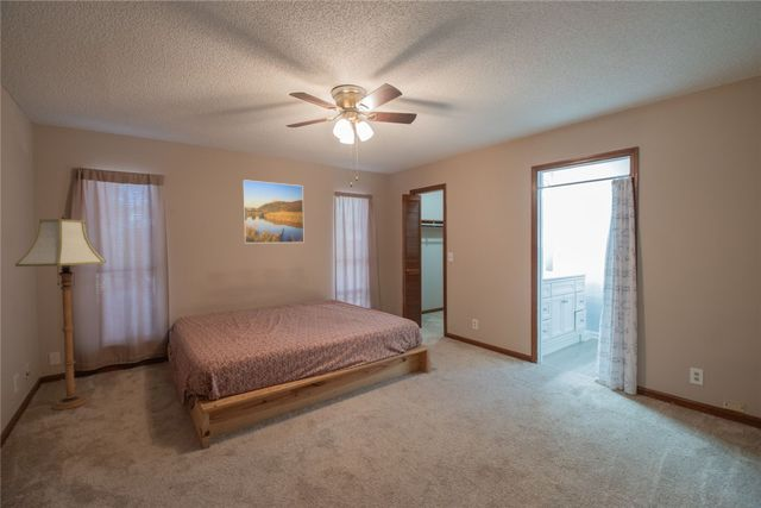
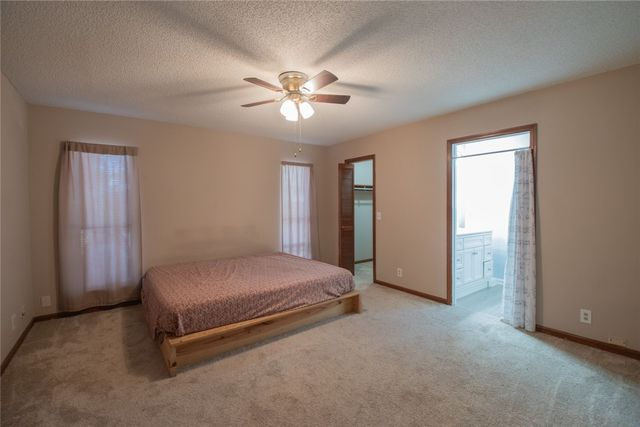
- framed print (275, 213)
- floor lamp (67, 309)
